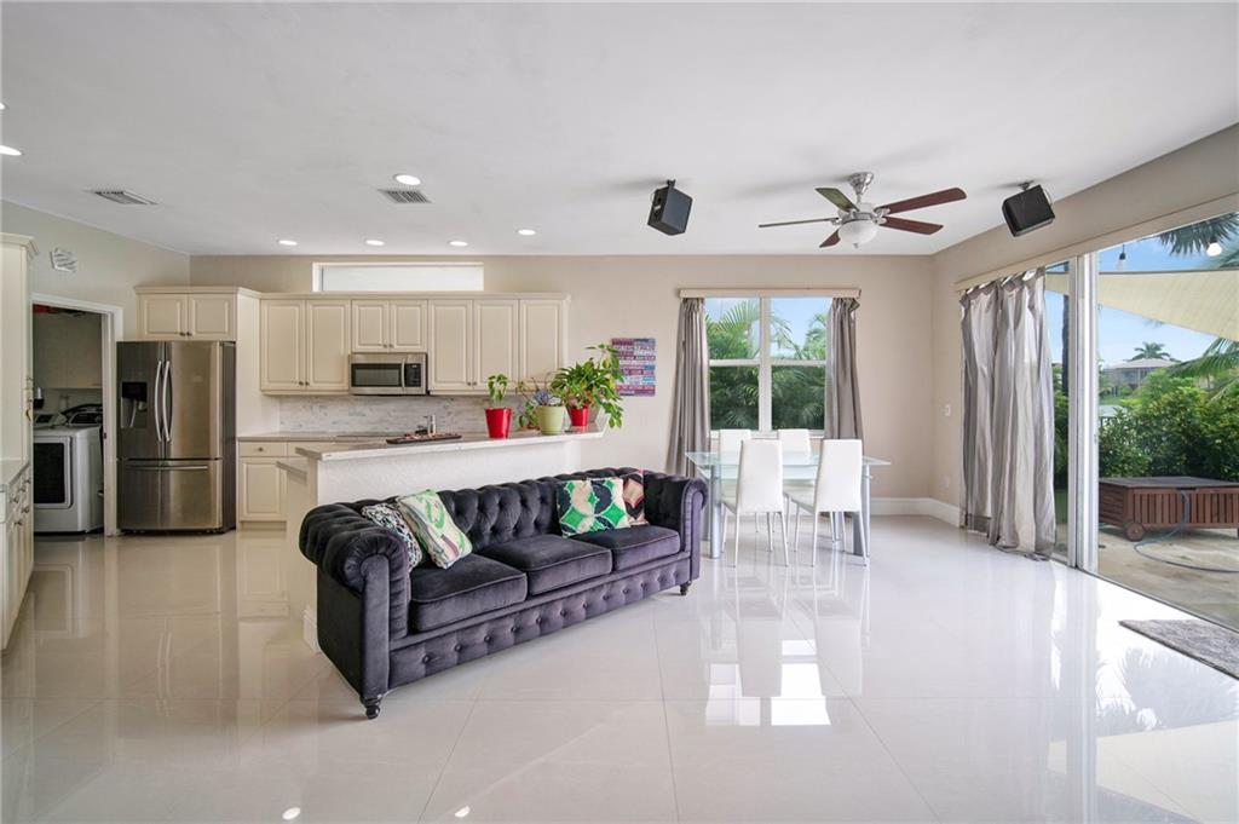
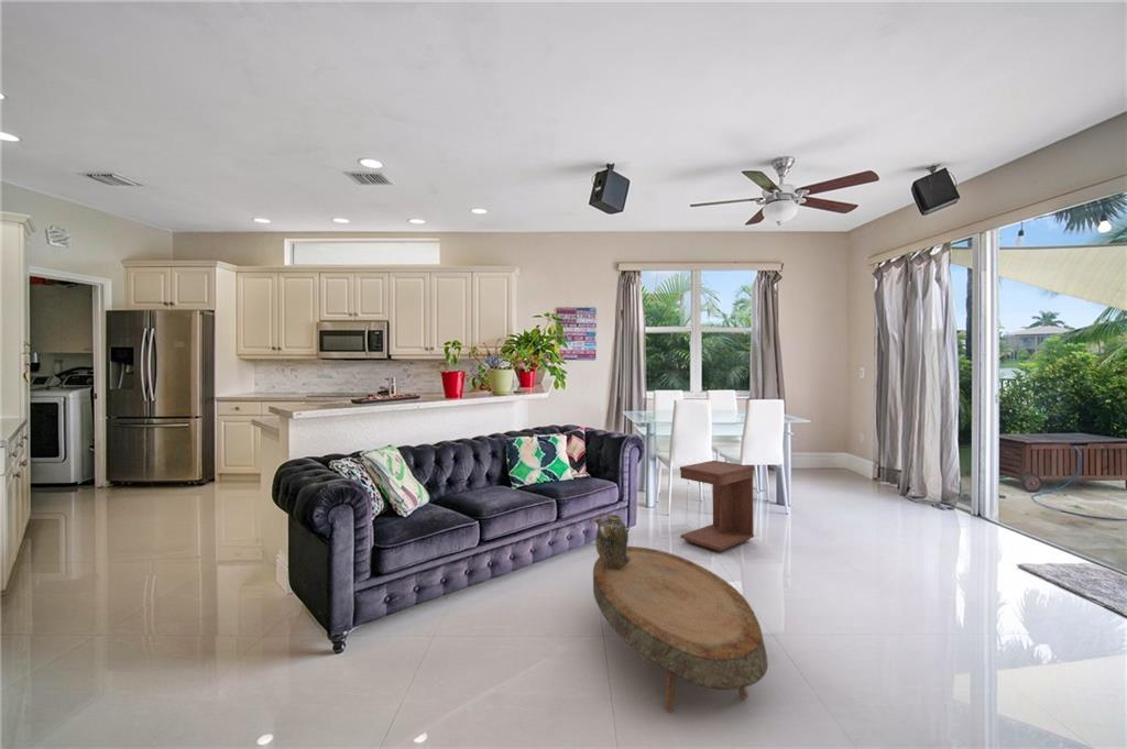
+ side table (716, 504)
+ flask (612, 538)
+ coffee table (668, 620)
